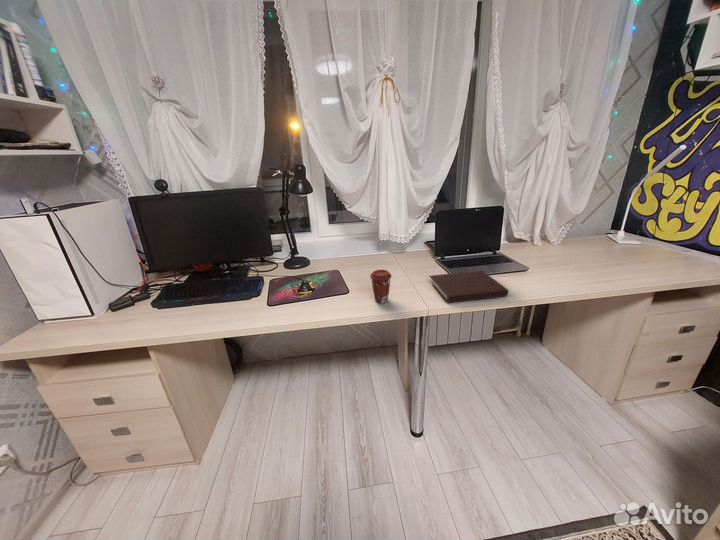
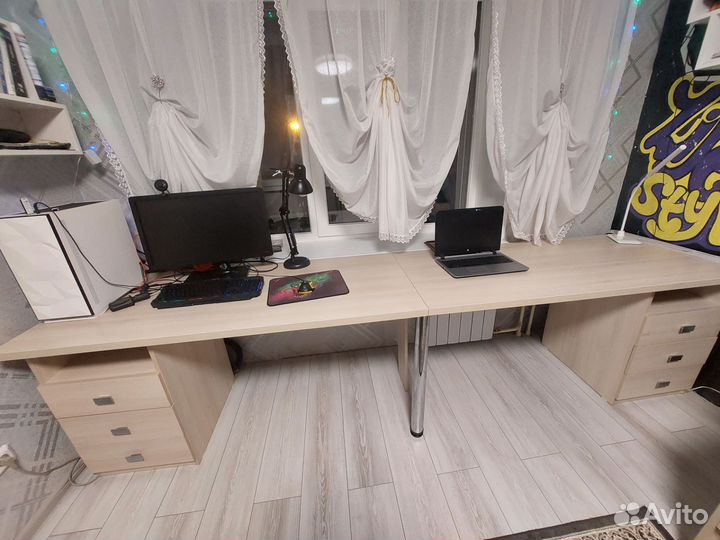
- notebook (465, 285)
- coffee cup (381, 286)
